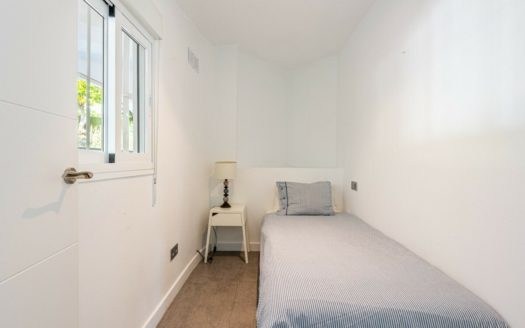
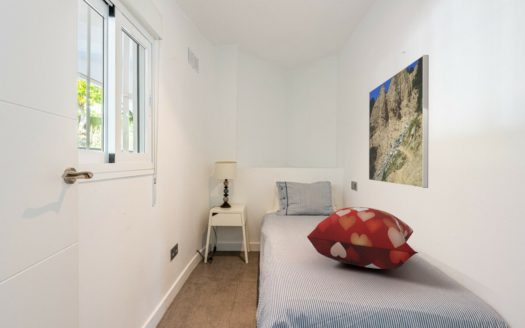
+ decorative pillow (363, 234)
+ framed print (392, 130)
